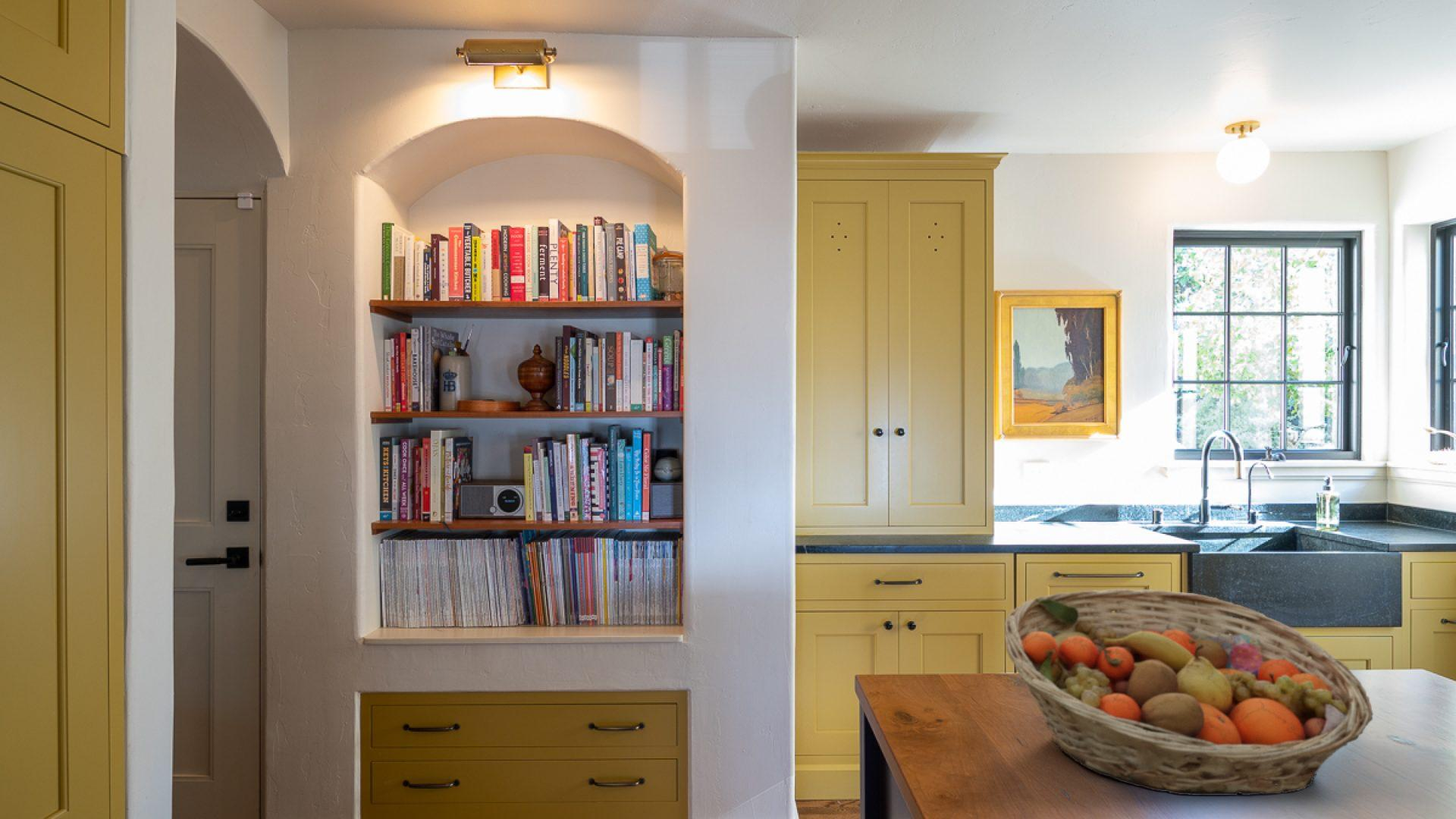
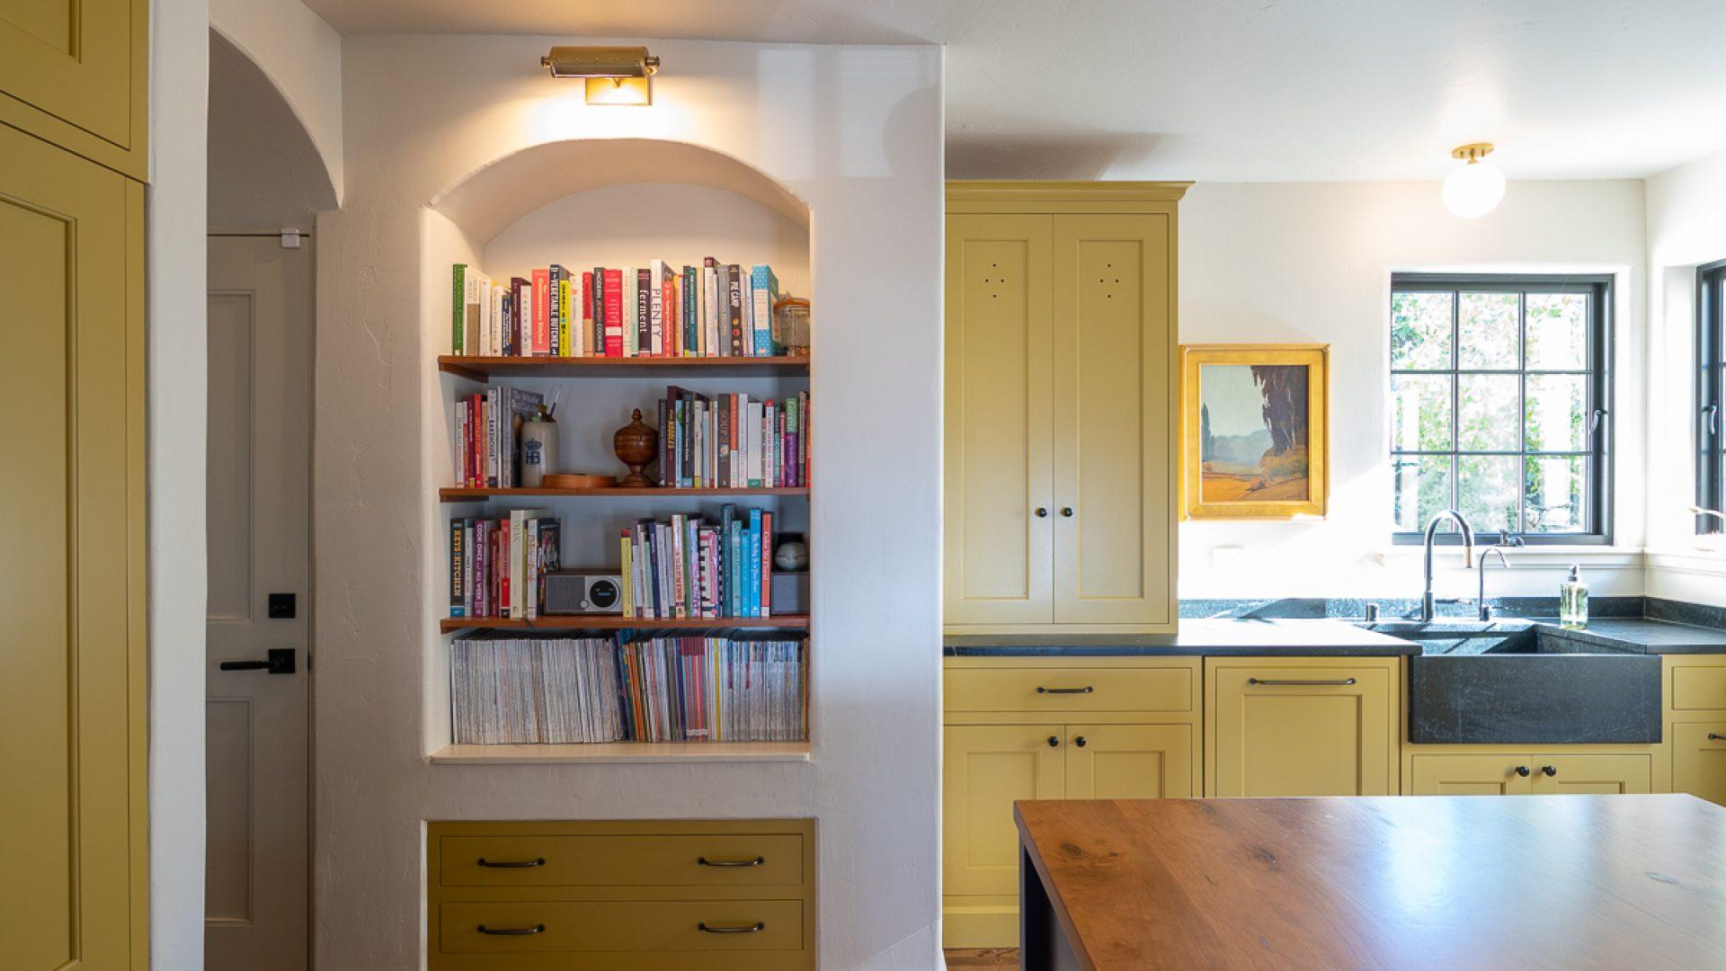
- fruit basket (1172, 682)
